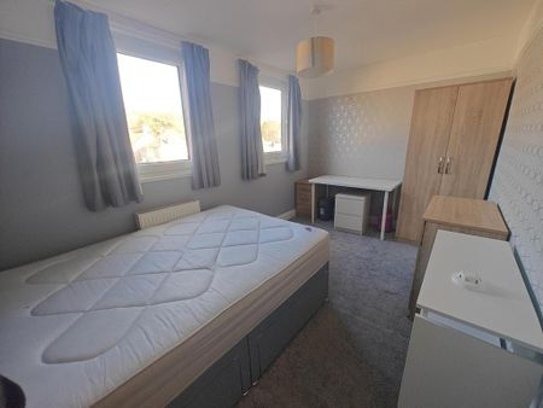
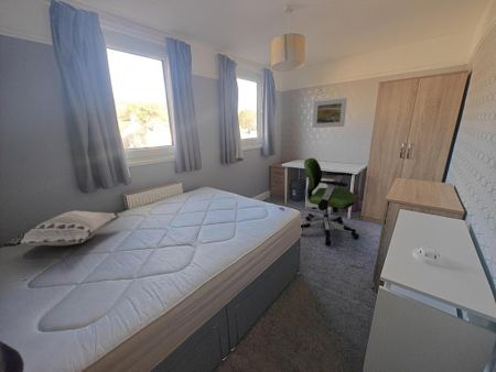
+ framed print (328, 113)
+ decorative pillow (71, 227)
+ office chair (331, 197)
